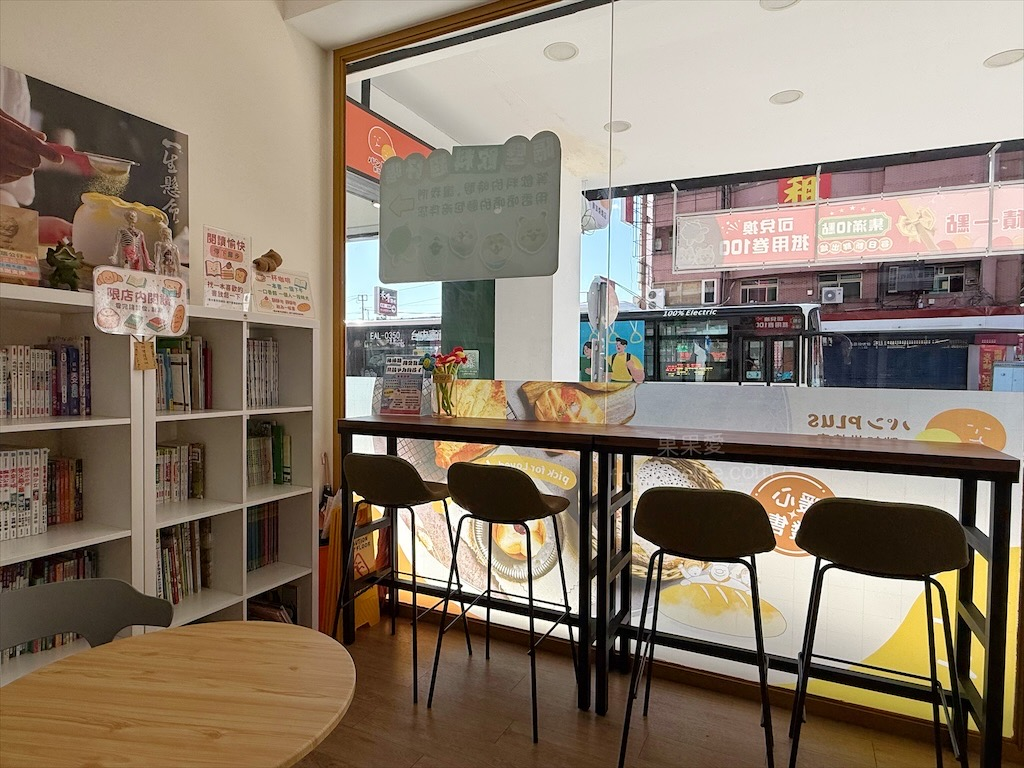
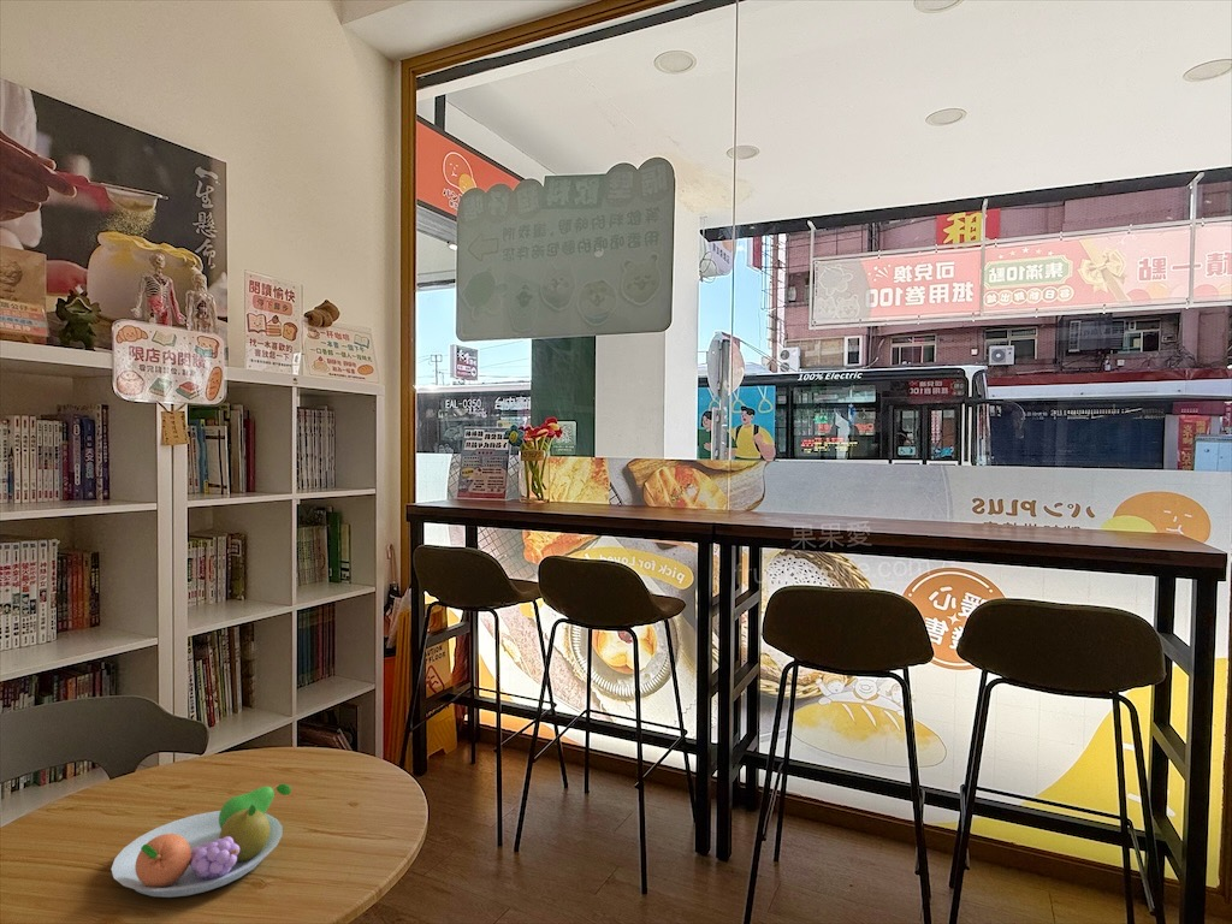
+ fruit bowl (208, 830)
